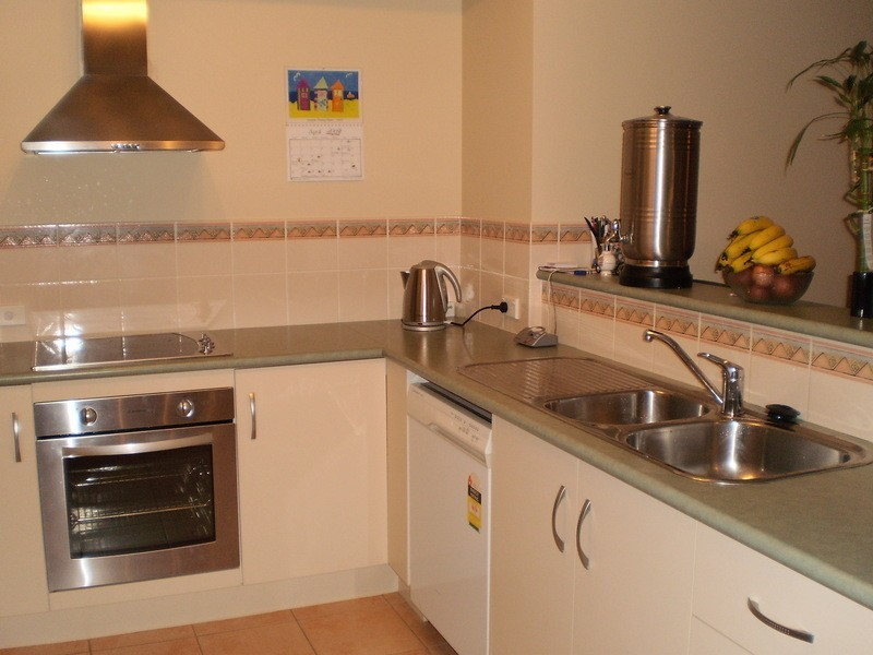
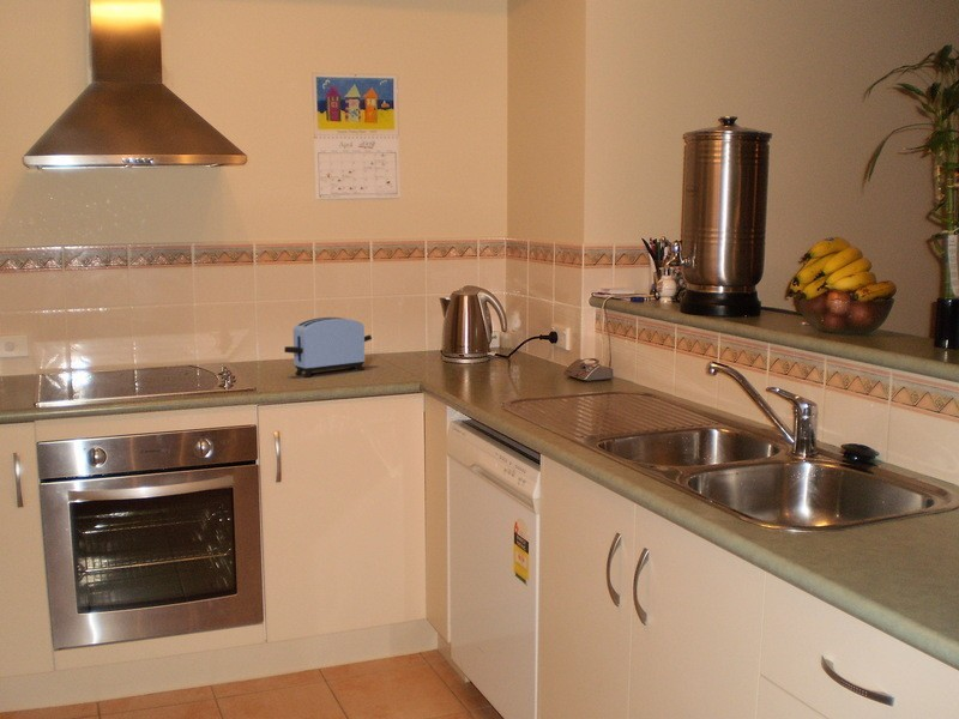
+ toaster (328, 345)
